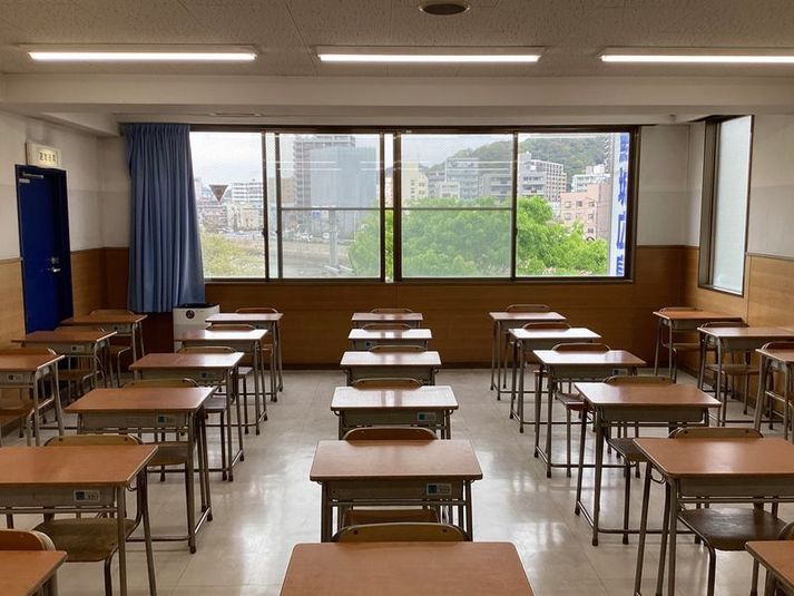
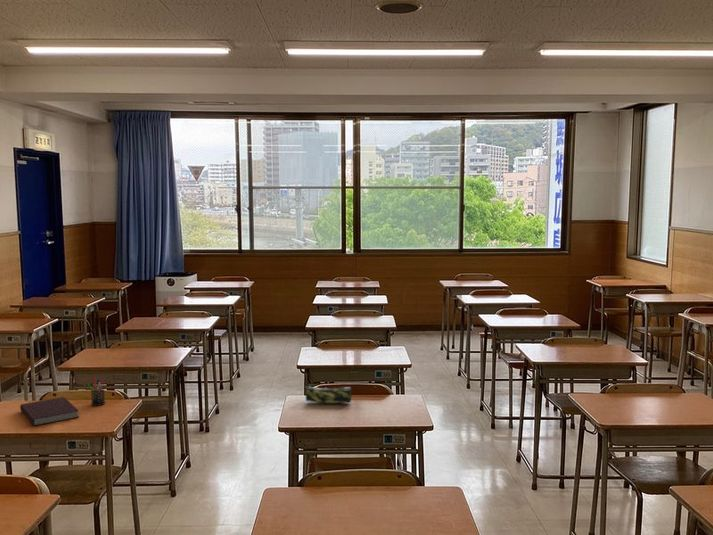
+ pen holder (95, 391)
+ notebook (49, 410)
+ pencil case (327, 394)
